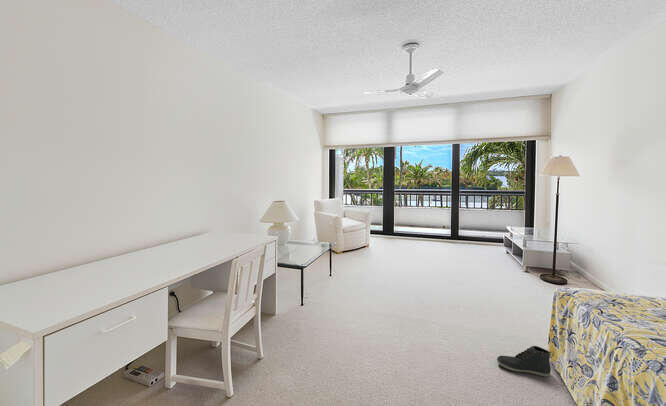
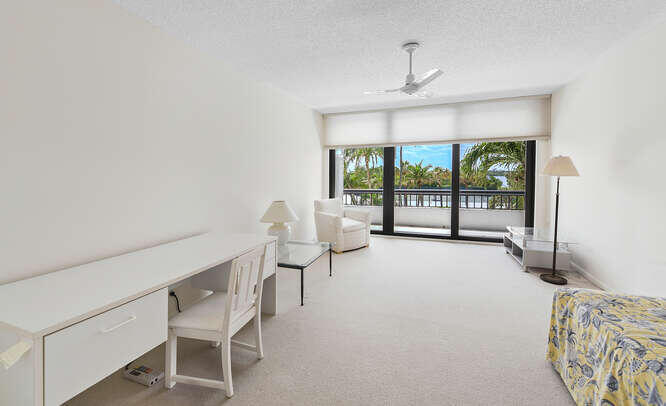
- sneaker (522, 356)
